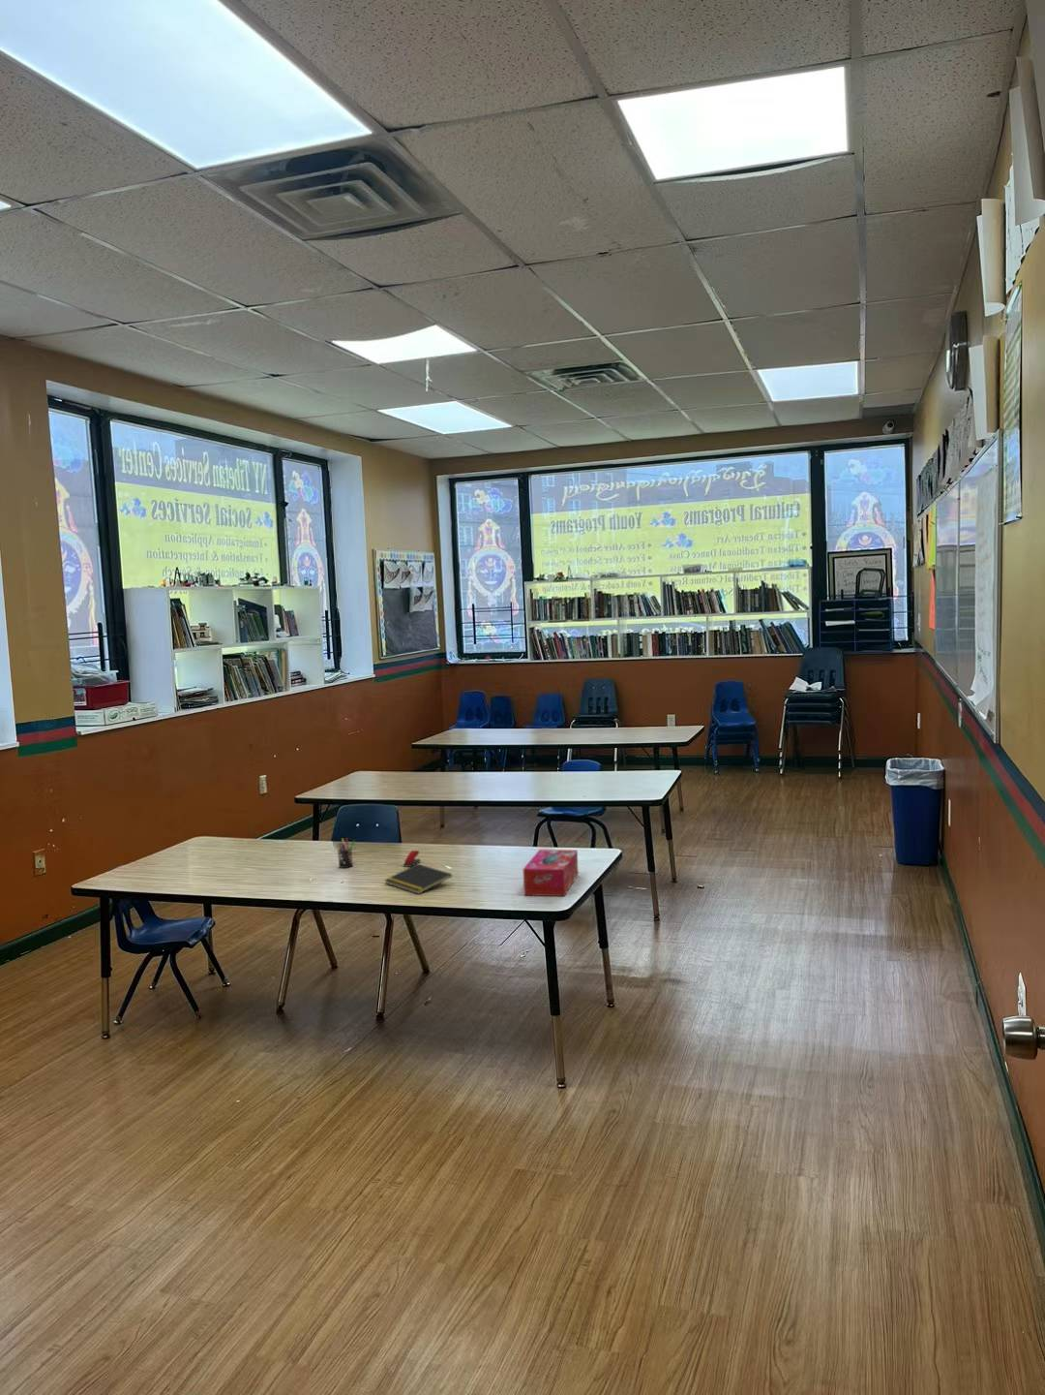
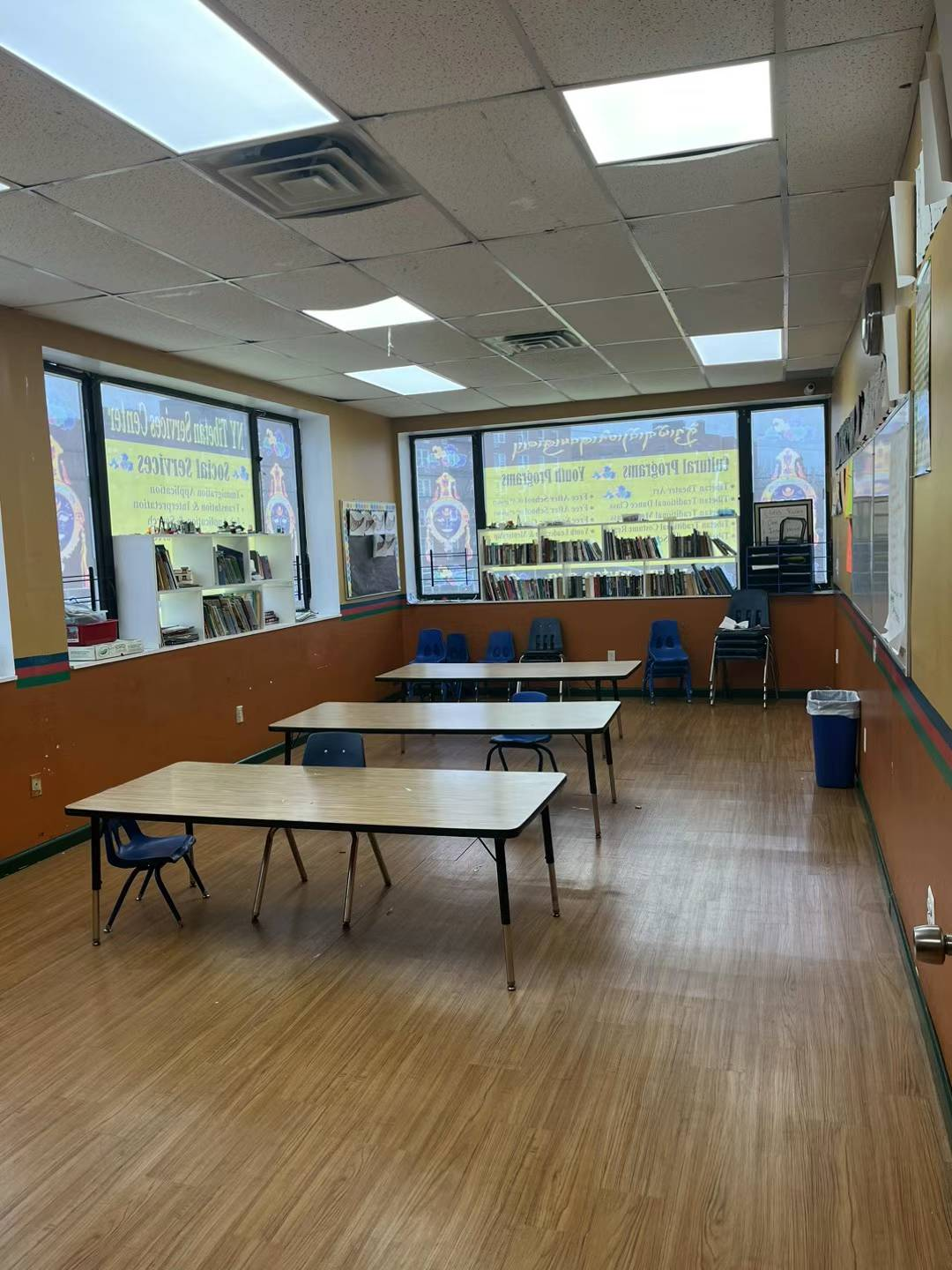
- notepad (418, 878)
- tissue box (551, 872)
- stapler (413, 858)
- pen holder (347, 851)
